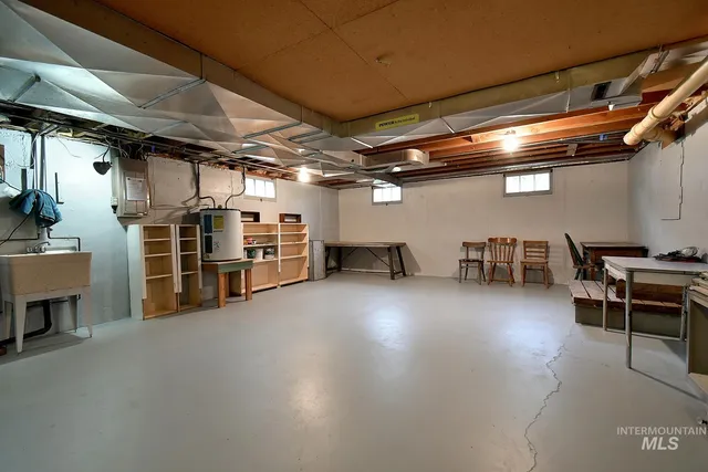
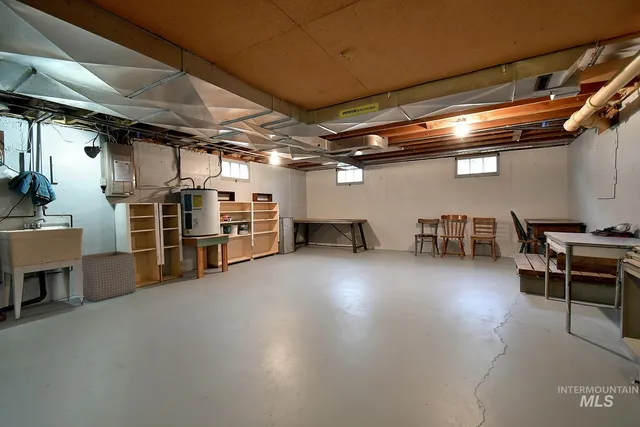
+ laundry basket (107, 274)
